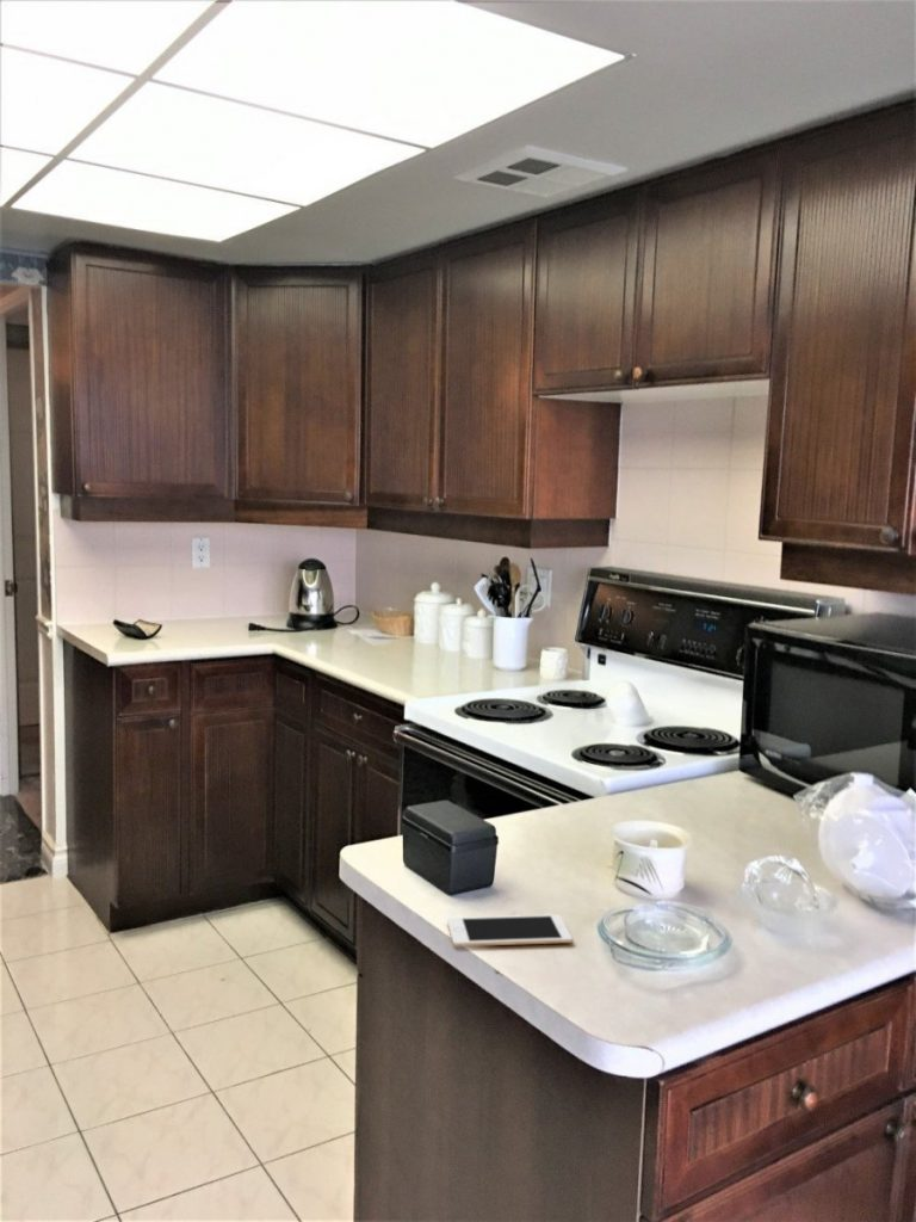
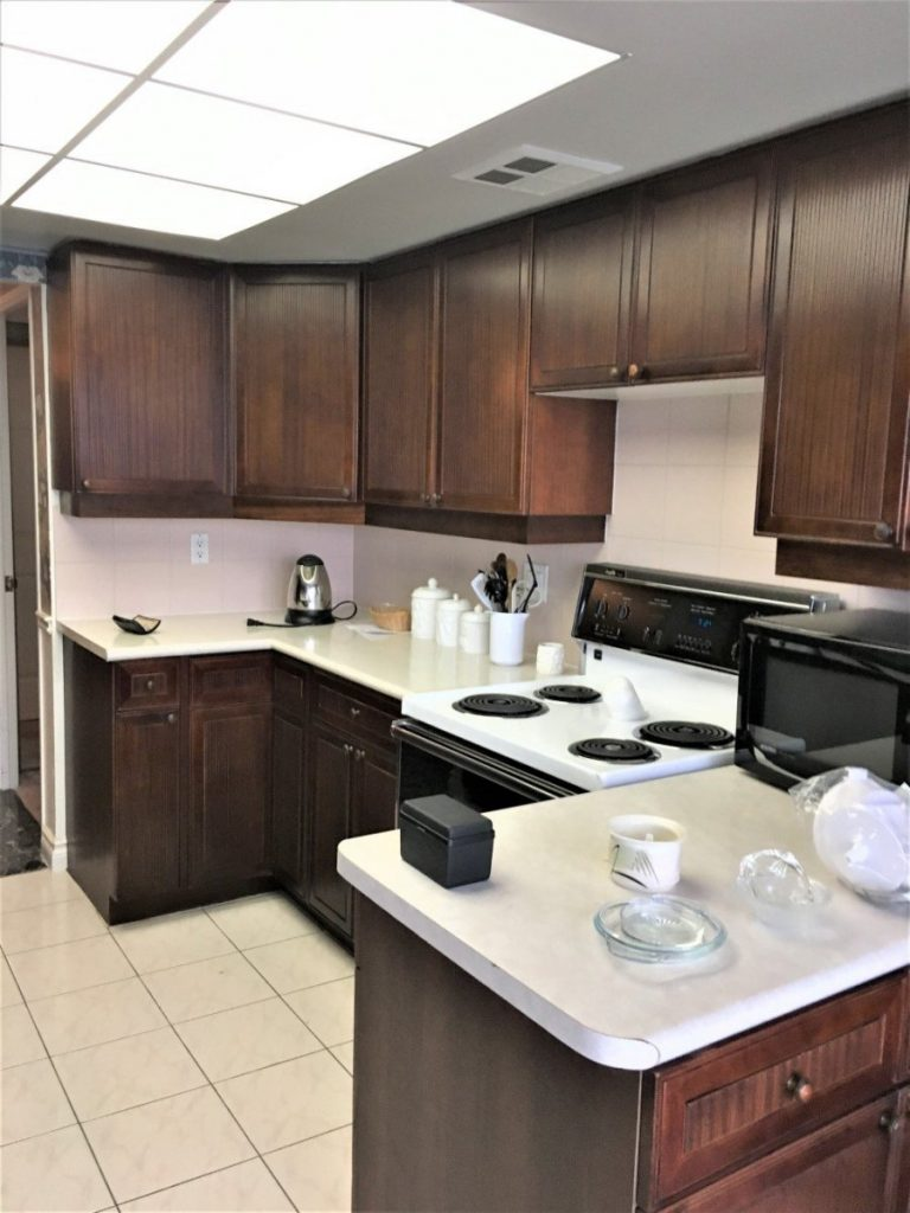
- cell phone (508, 930)
